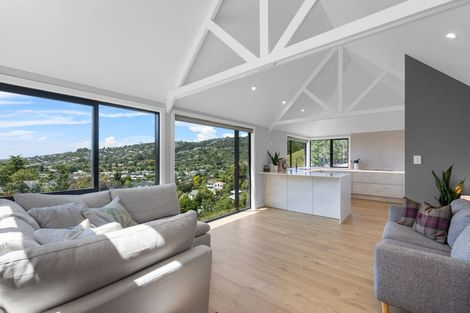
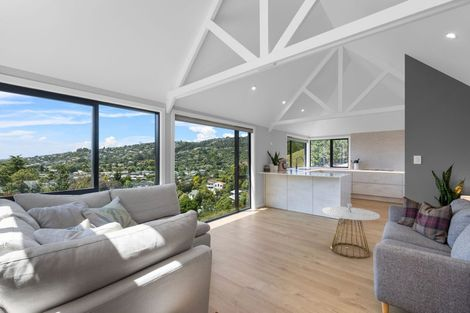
+ side table (347, 227)
